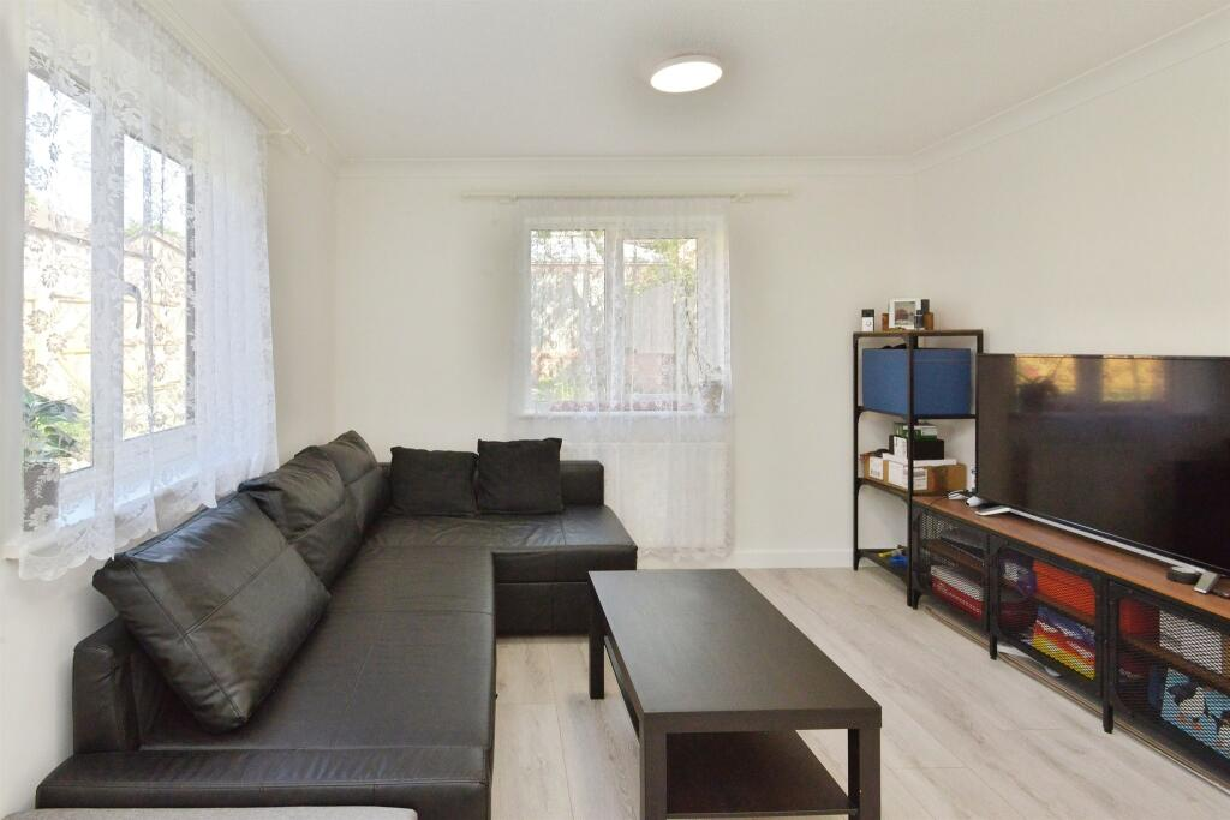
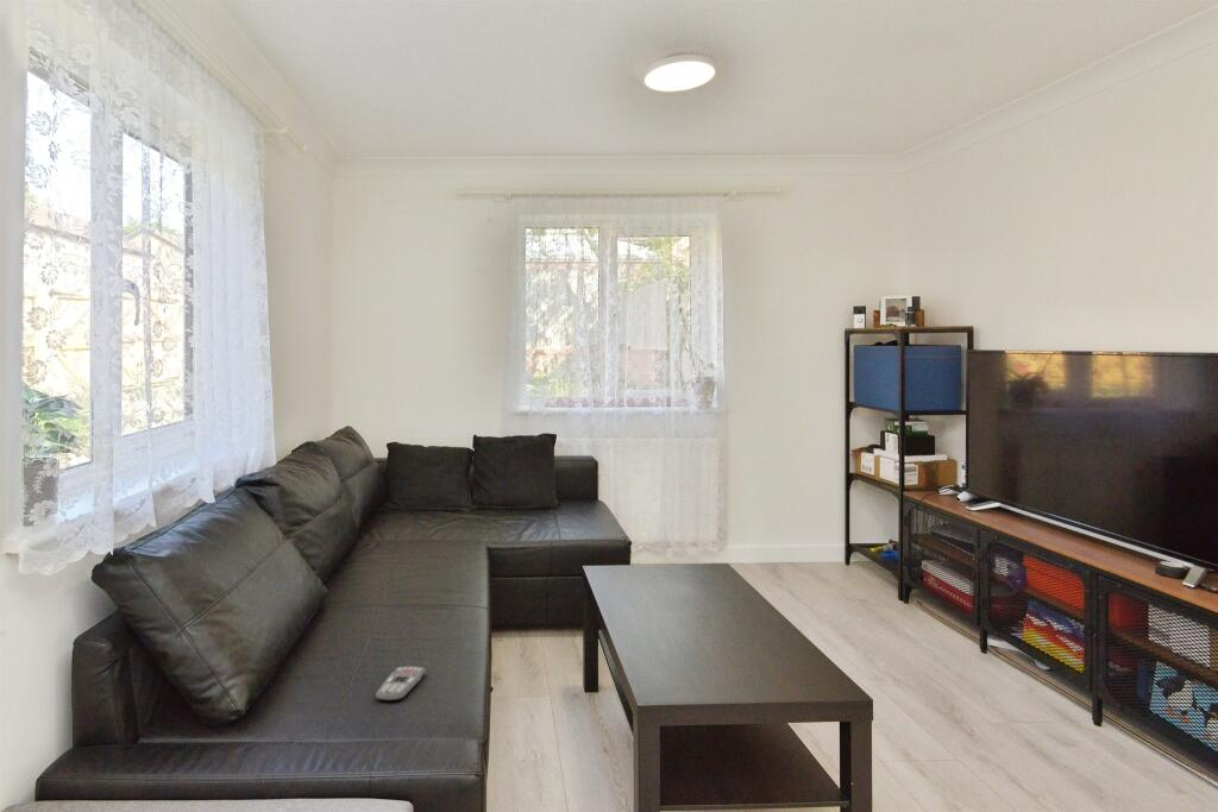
+ remote control (400, 682)
